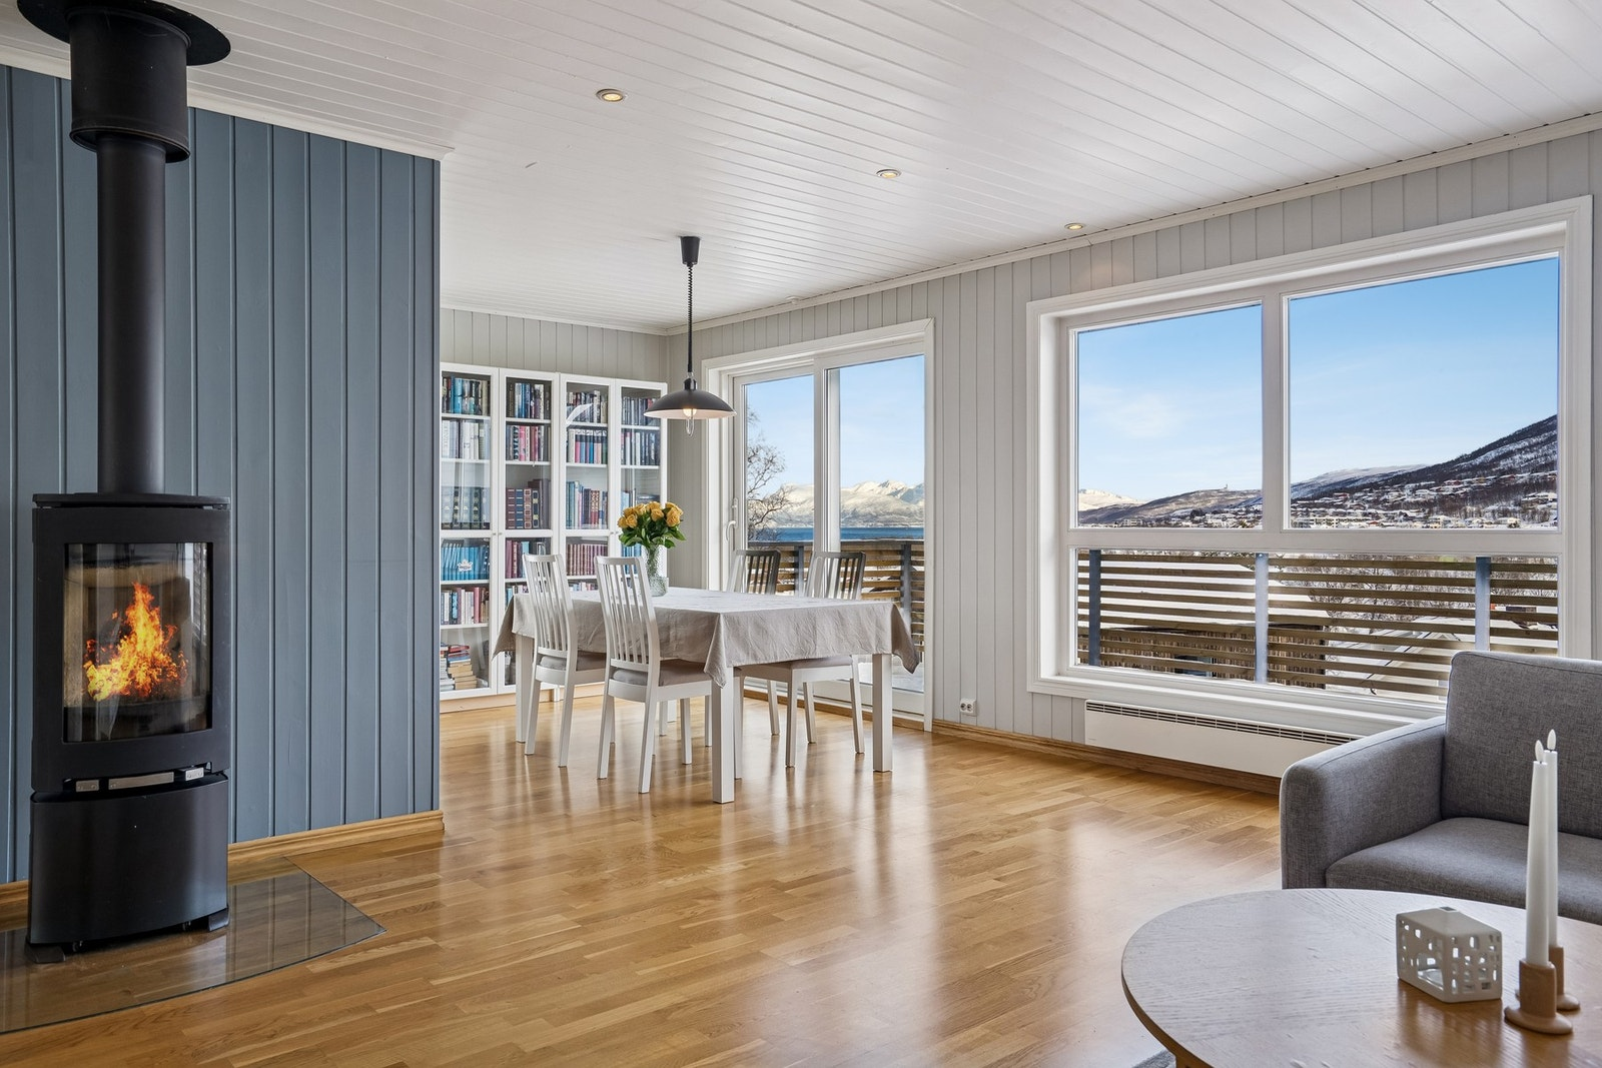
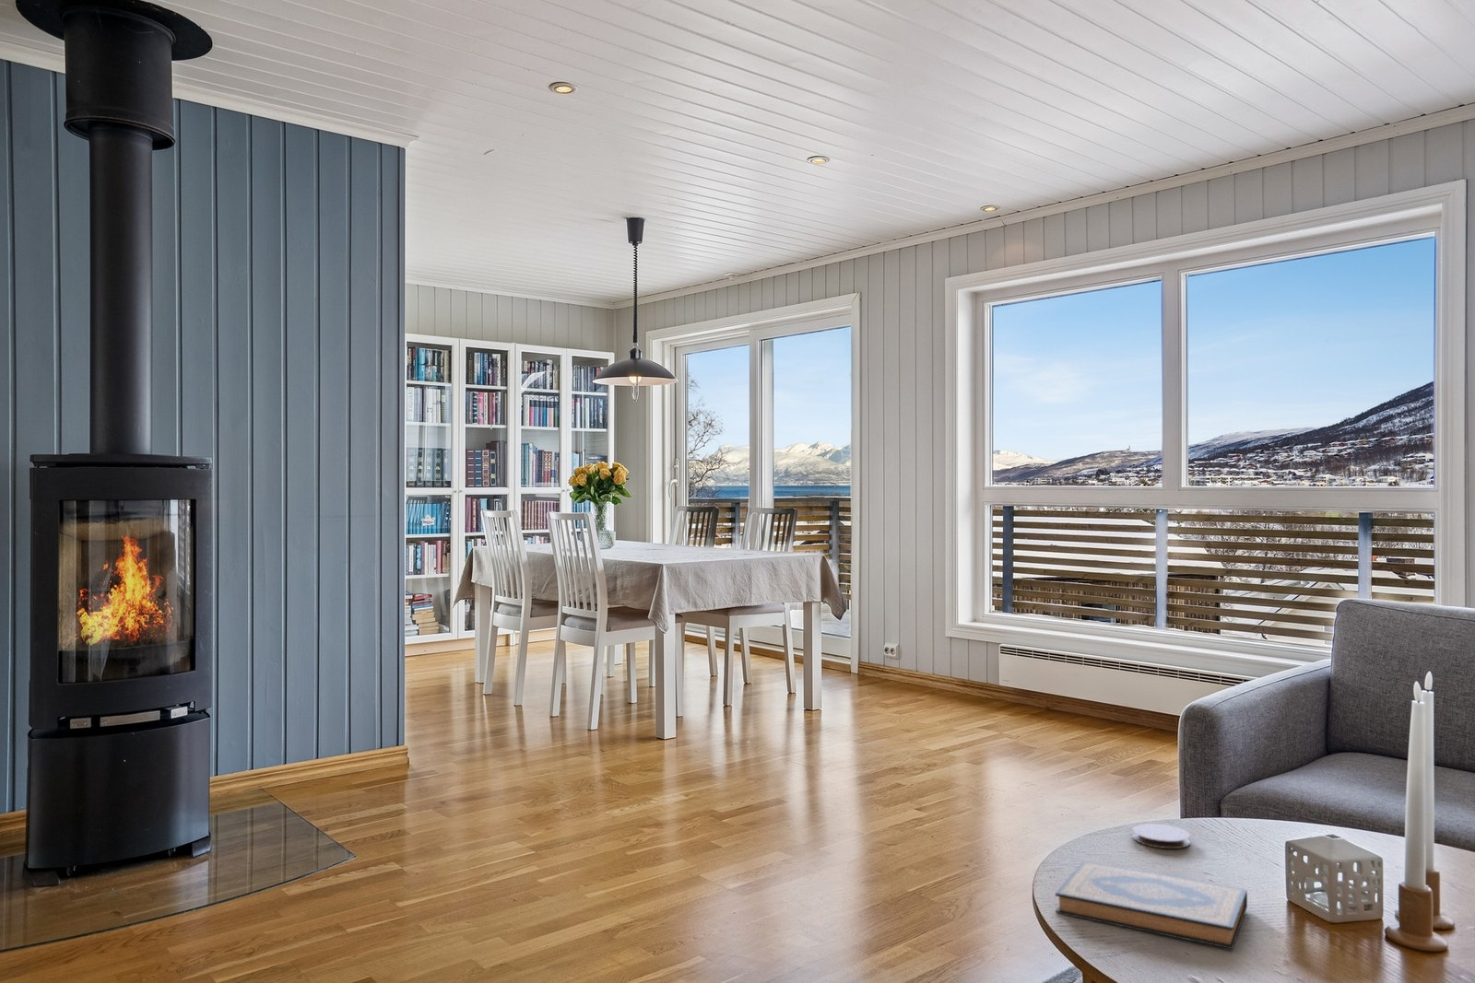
+ coaster (1161, 836)
+ hardback book (1151, 900)
